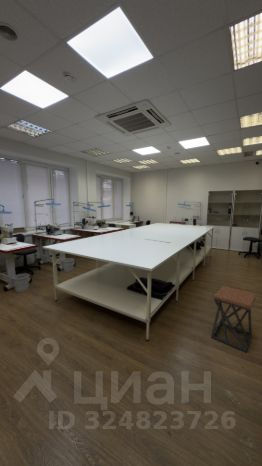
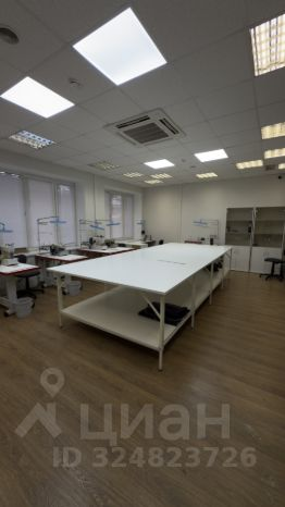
- stool (232, 315)
